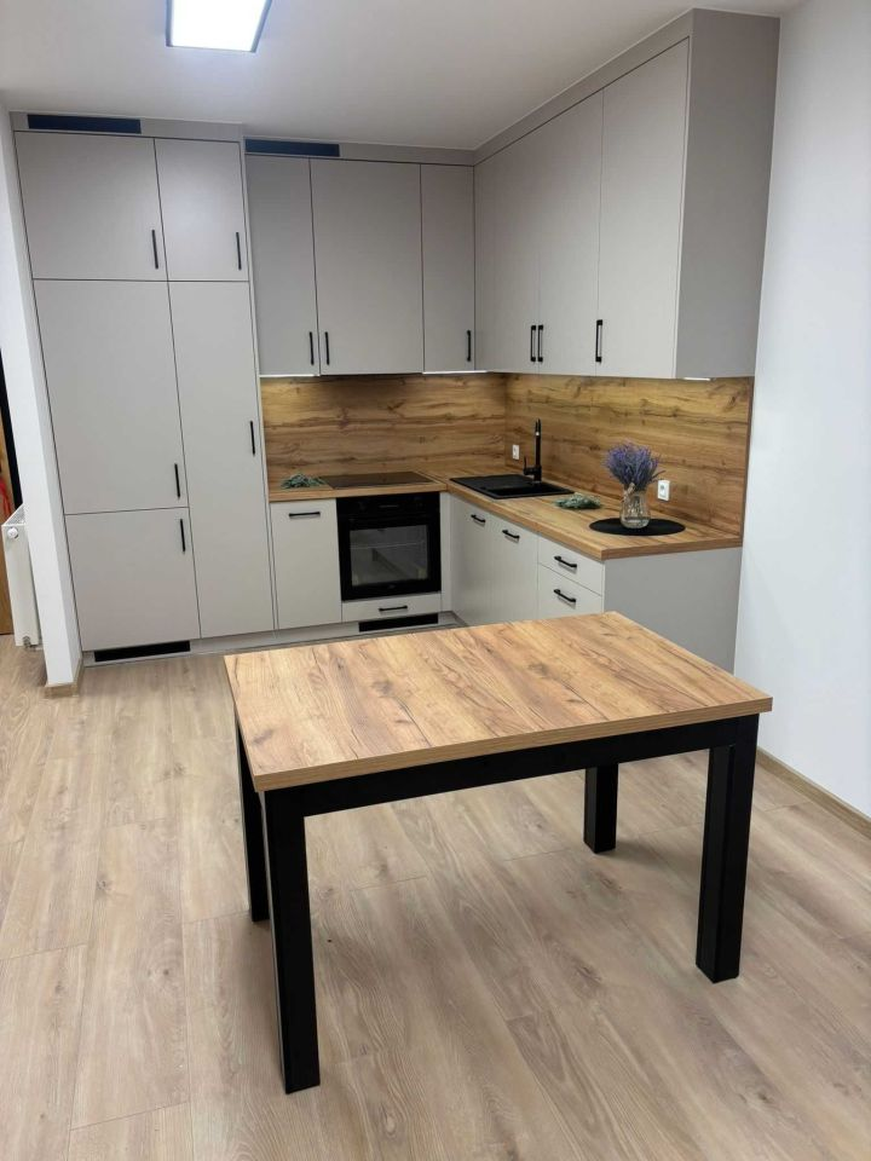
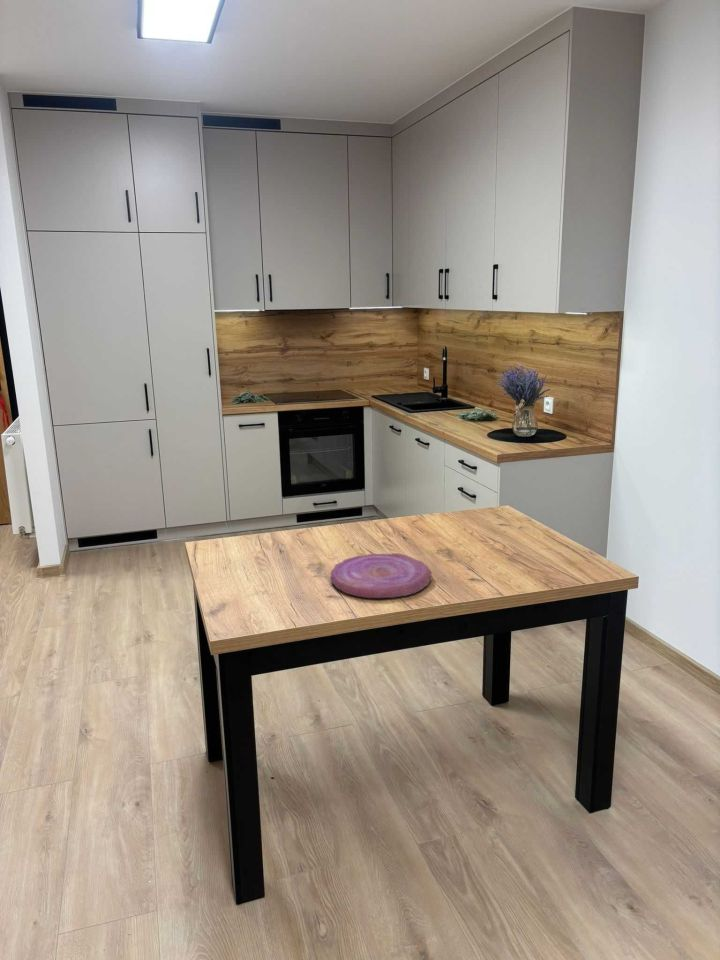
+ plate (380, 573)
